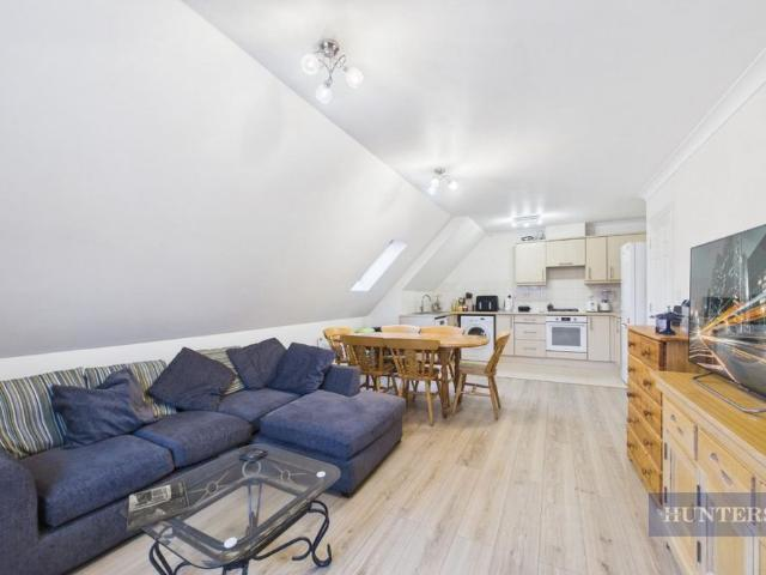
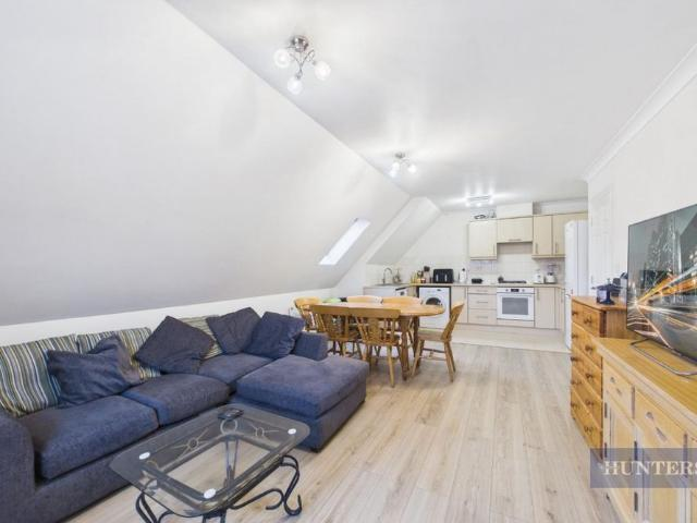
- magazine (158, 502)
